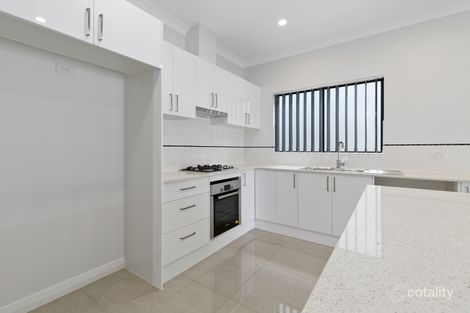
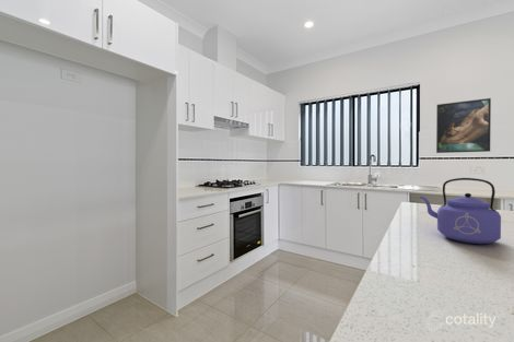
+ kettle (456, 207)
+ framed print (462, 127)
